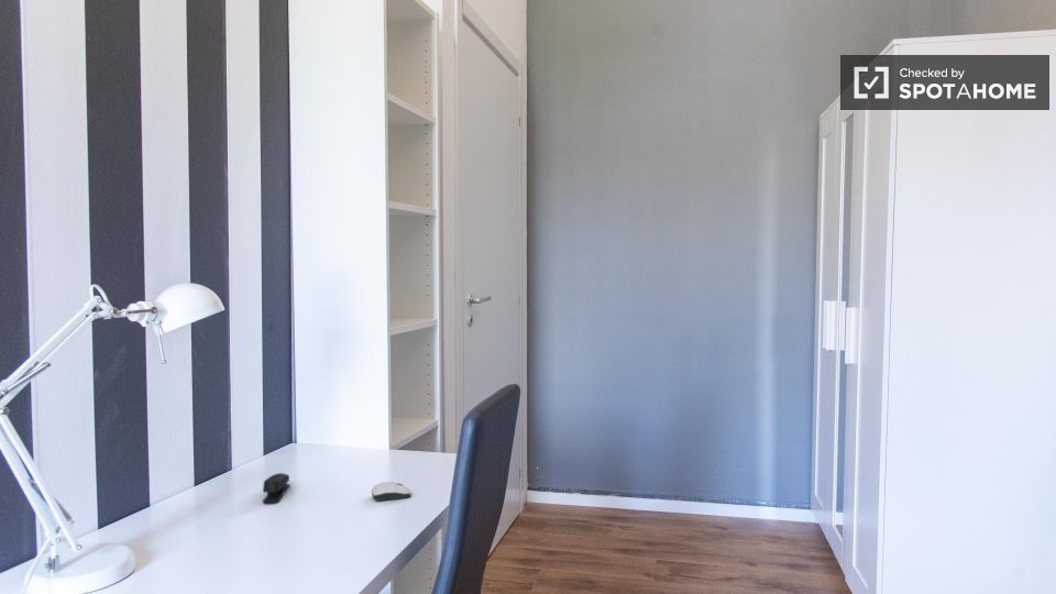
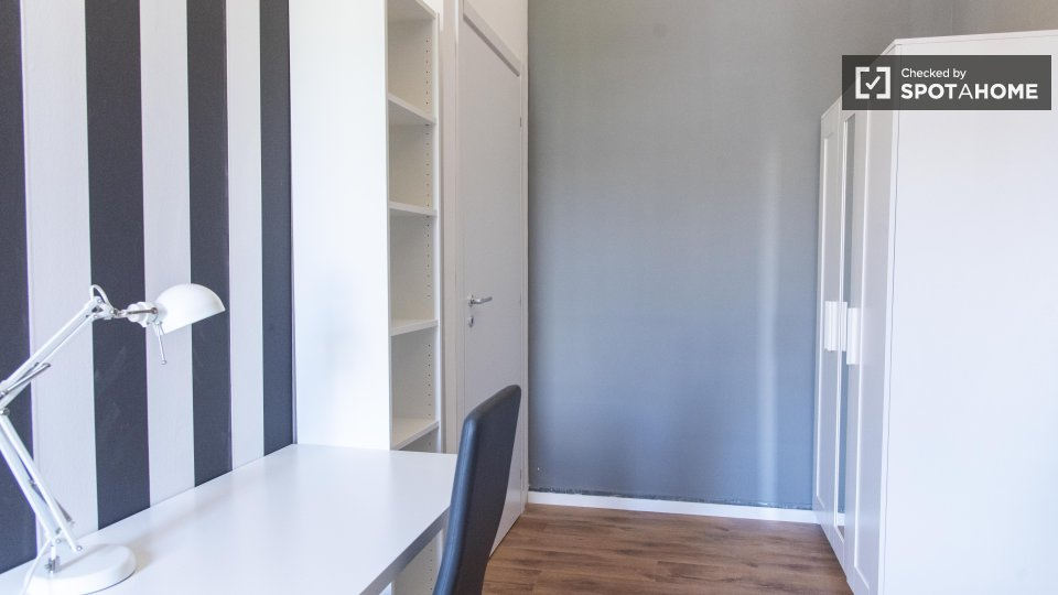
- computer mouse (391, 490)
- stapler (276, 483)
